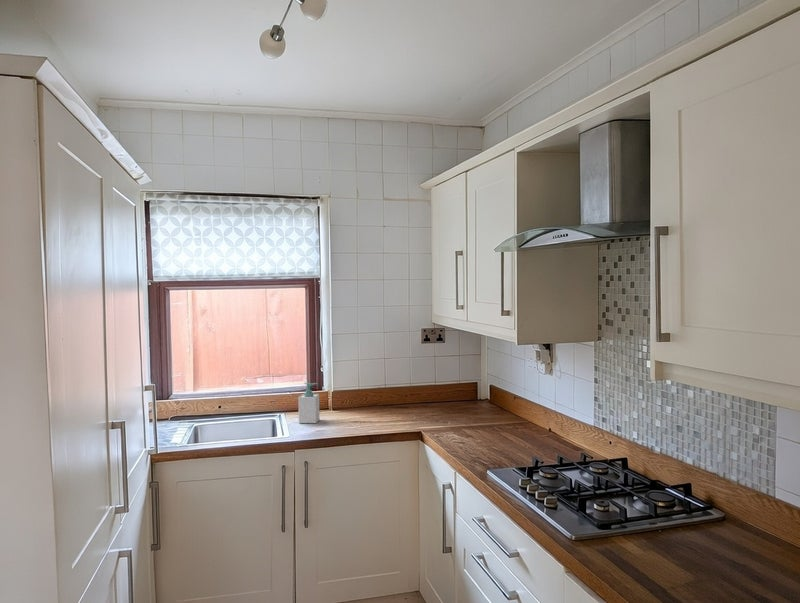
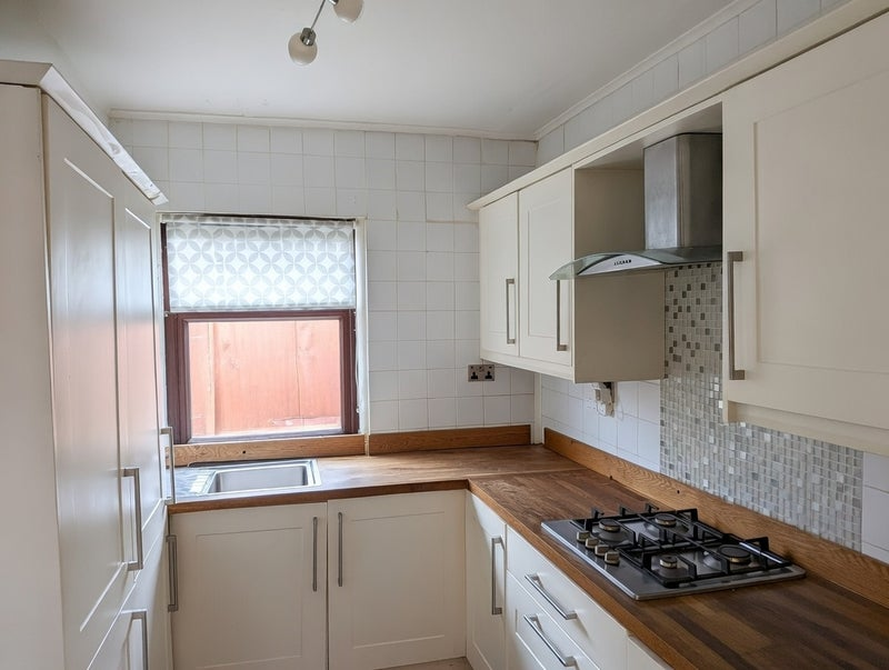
- soap bottle (309, 402)
